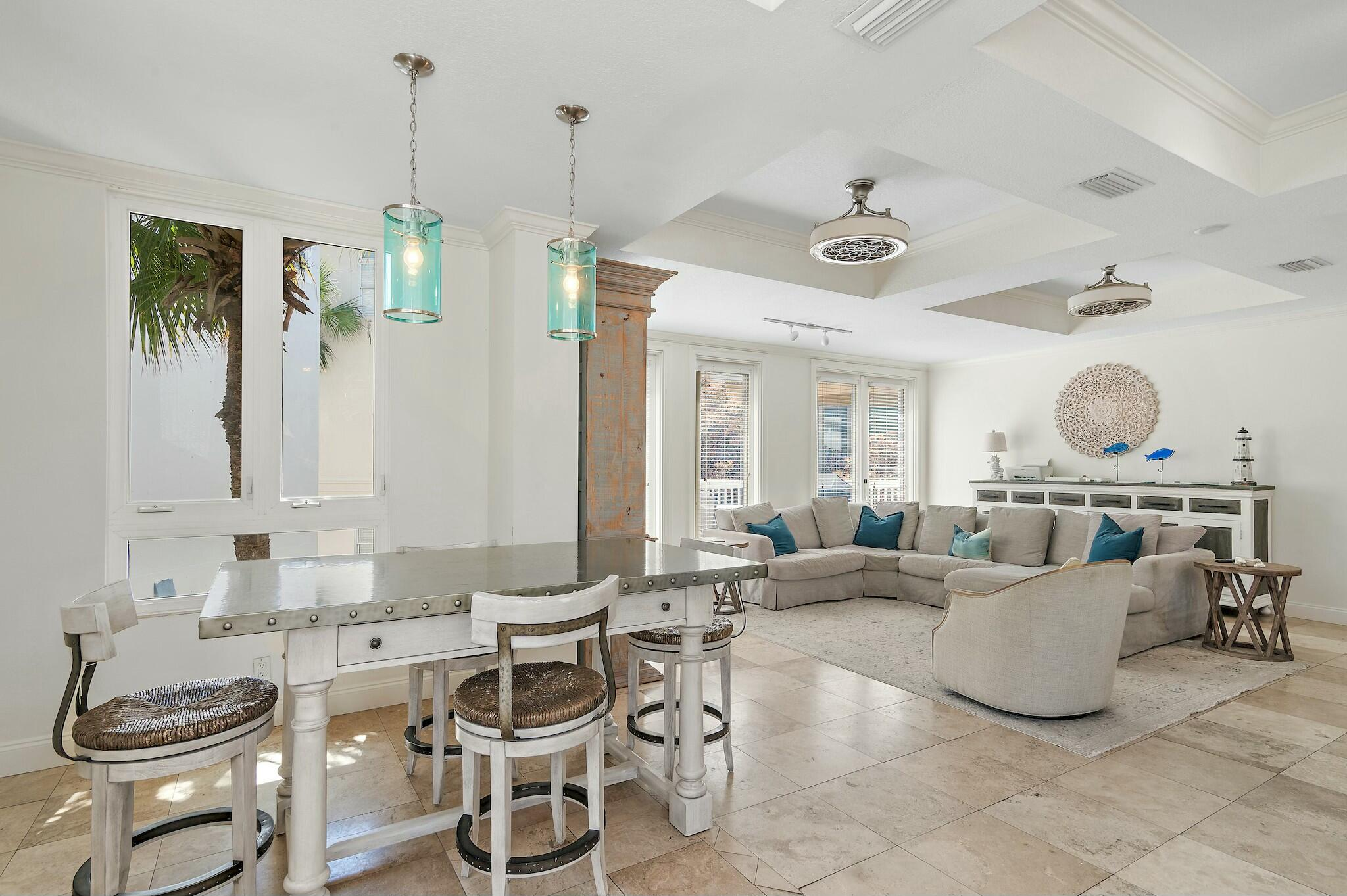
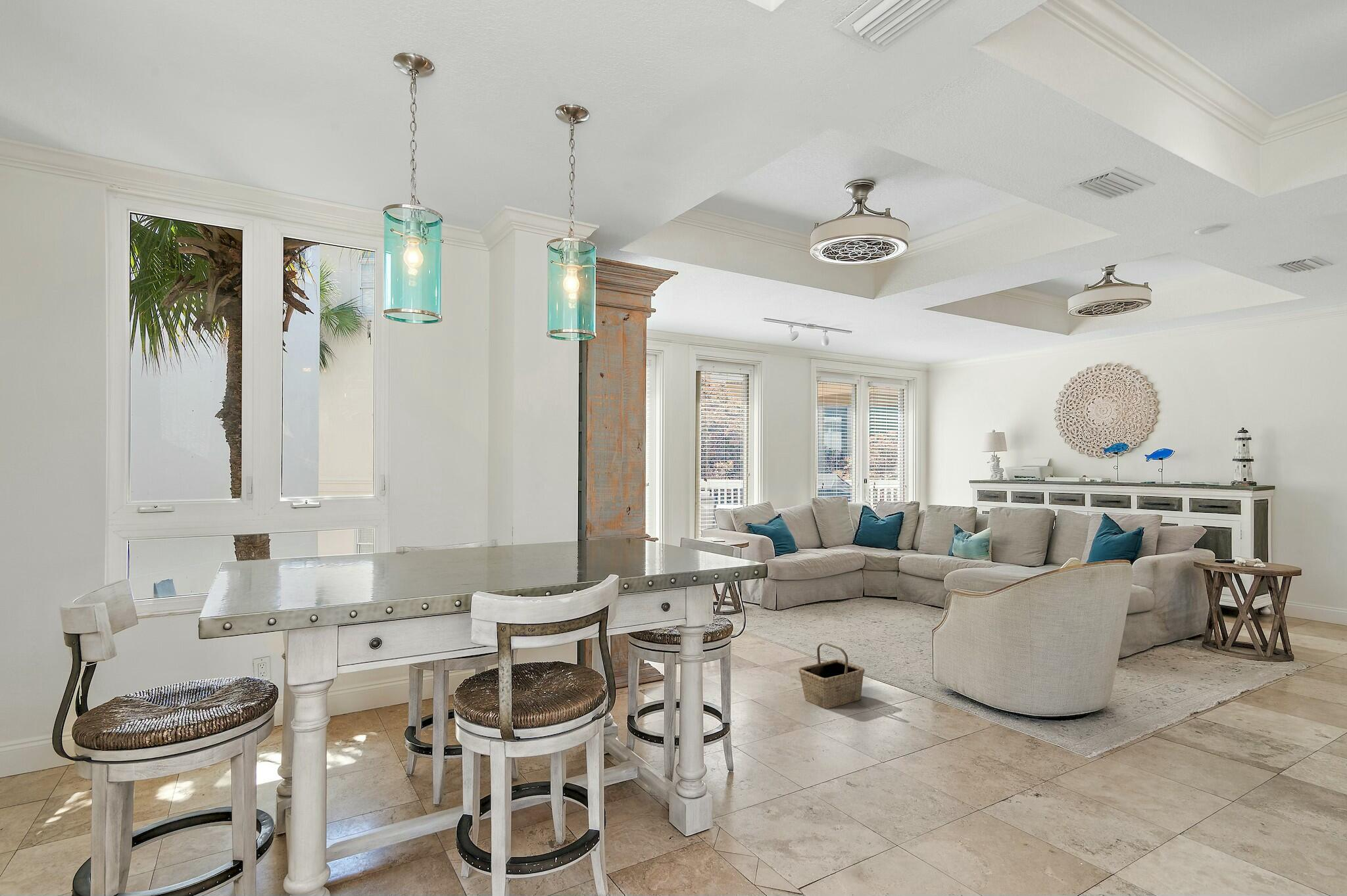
+ basket (831, 672)
